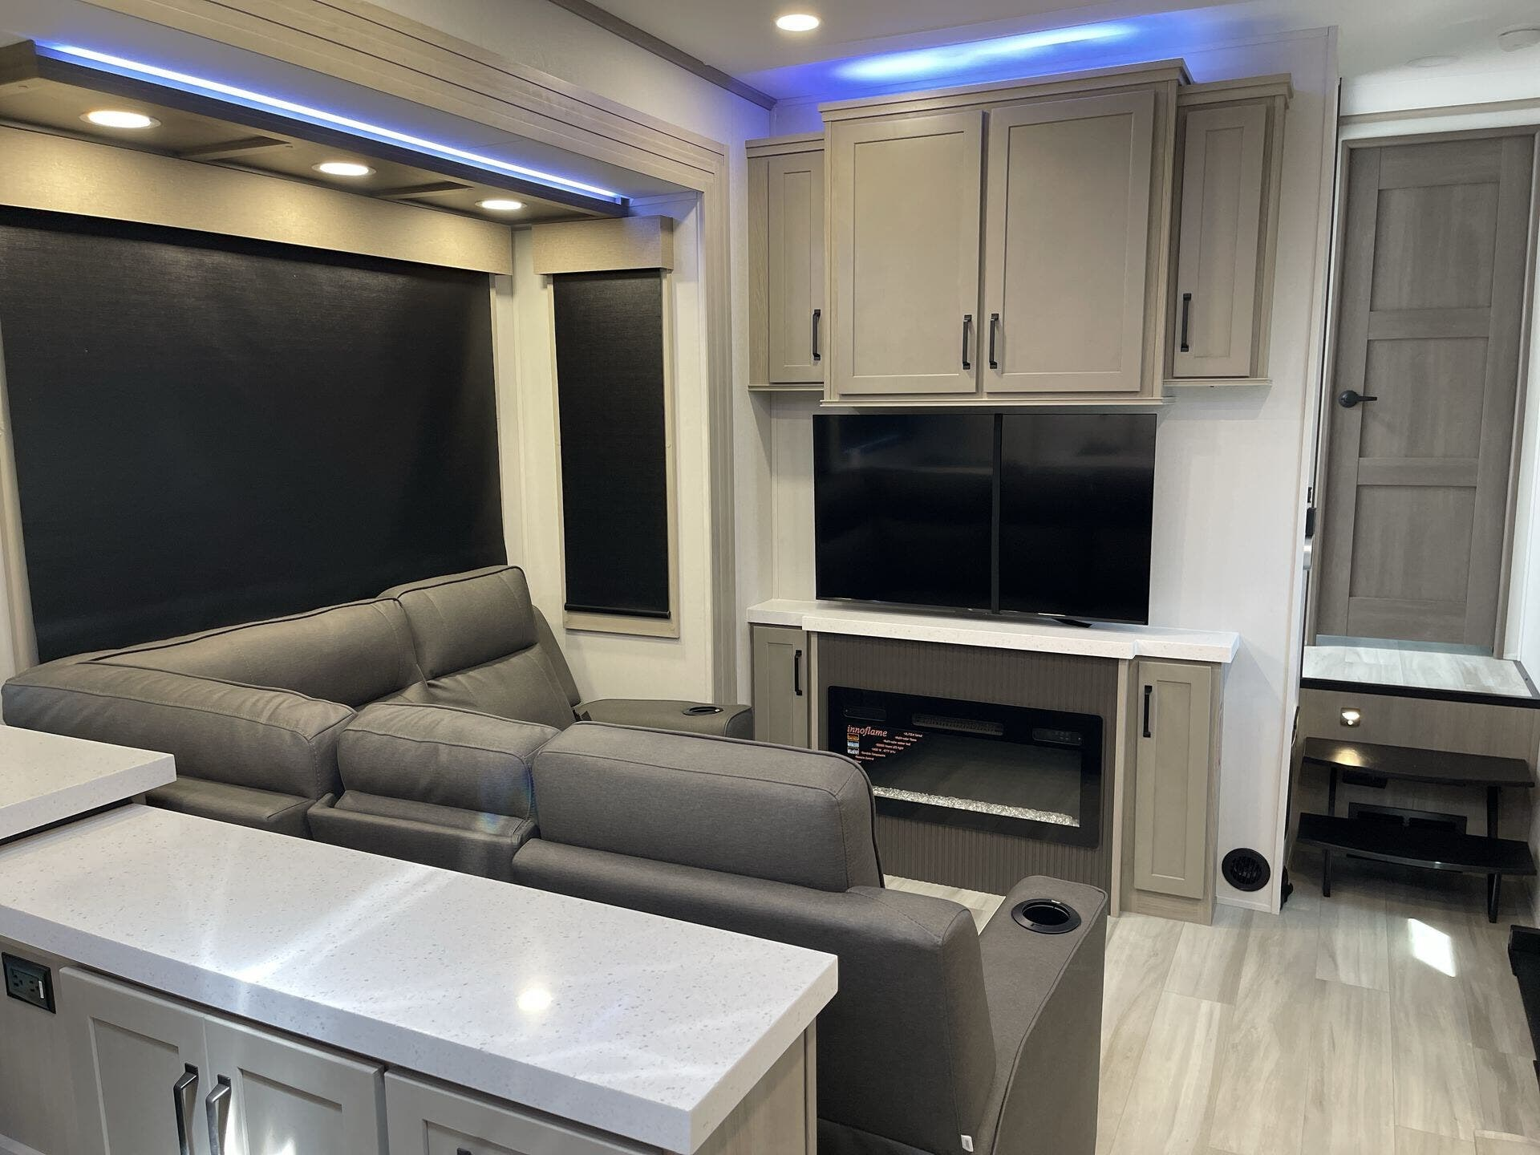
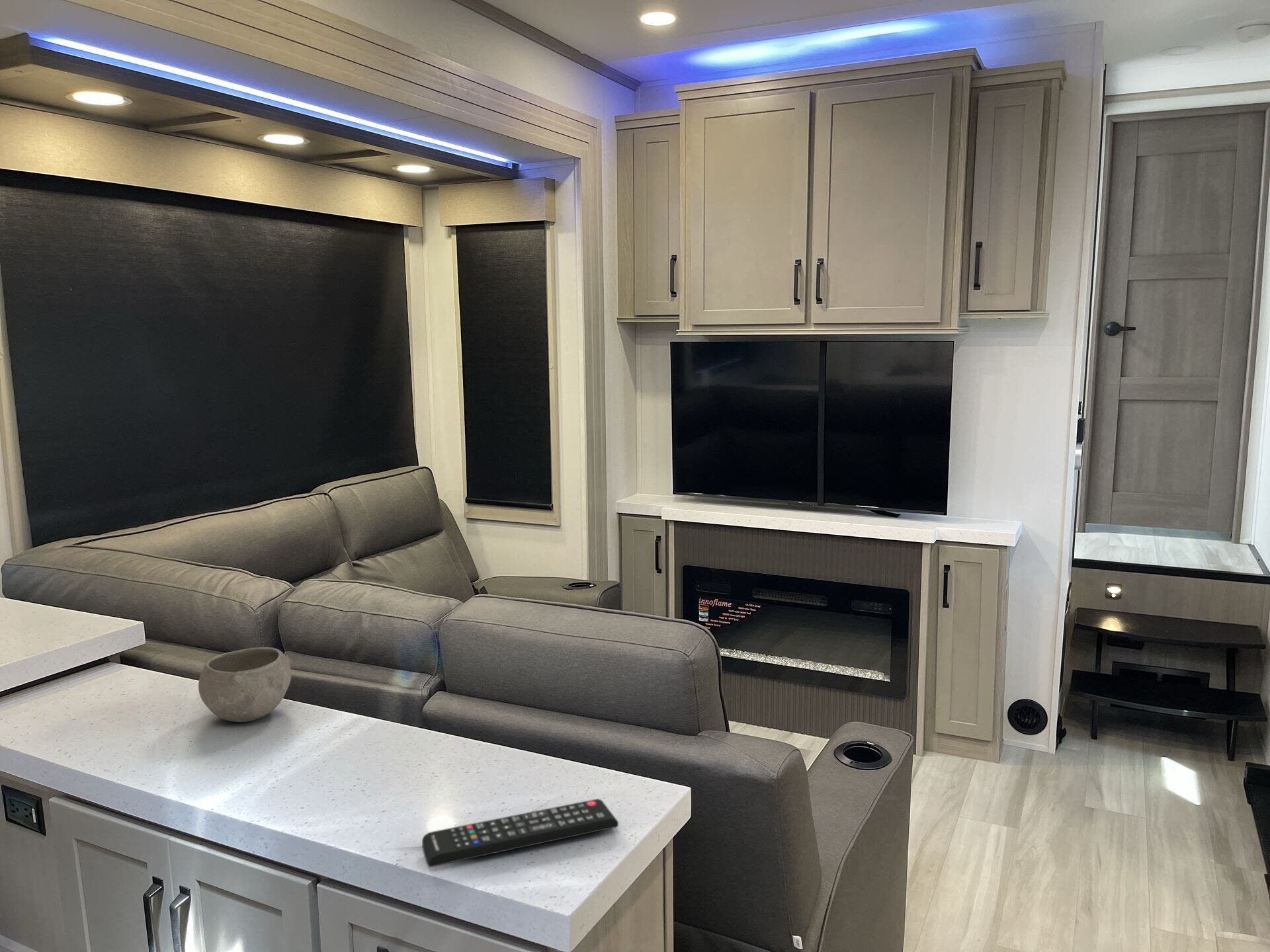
+ remote control (522, 832)
+ ceramic bowl (245, 687)
